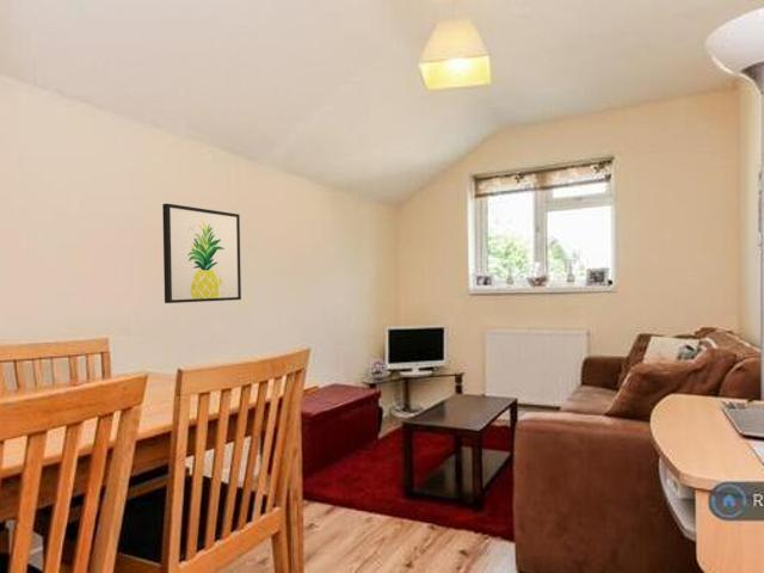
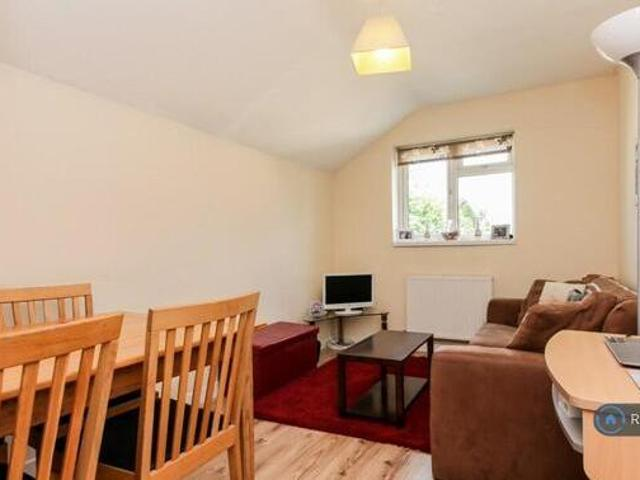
- wall art (204, 255)
